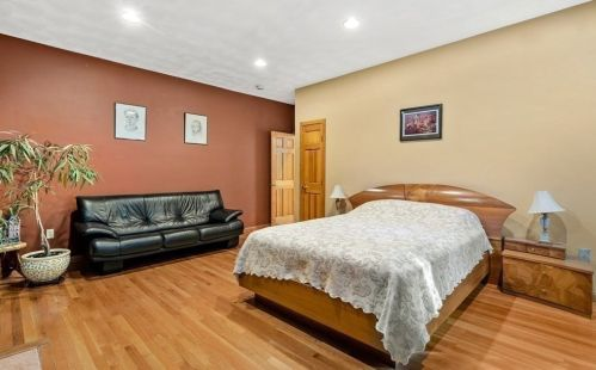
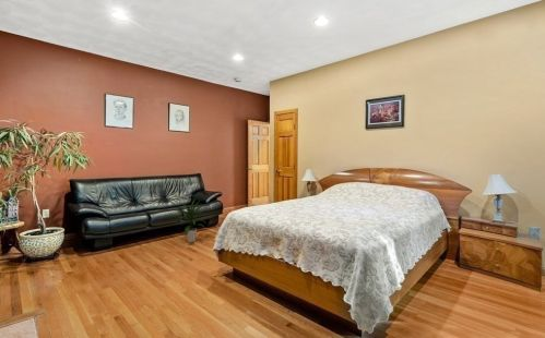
+ indoor plant (190, 219)
